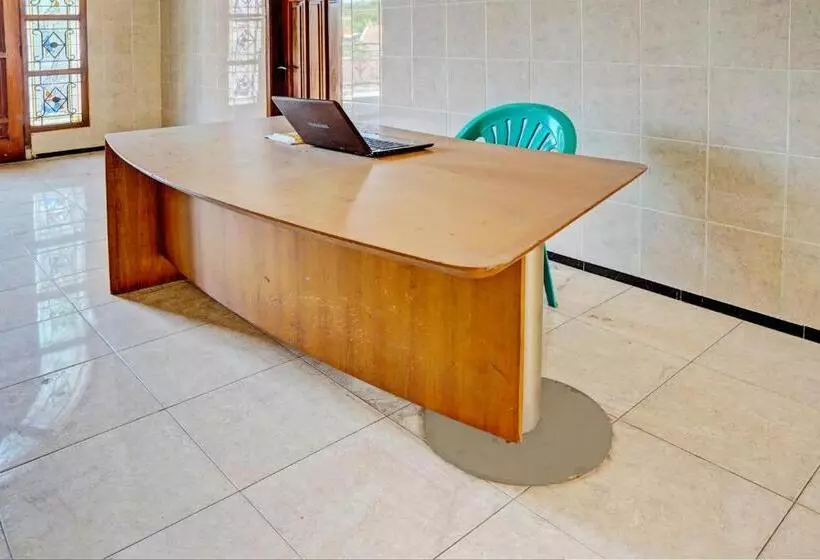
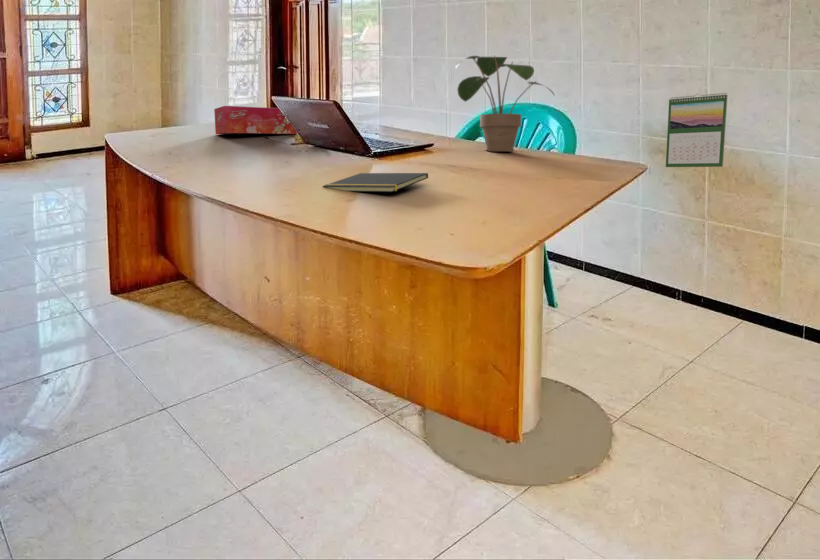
+ notepad (375, 182)
+ potted plant (500, 101)
+ calendar (695, 130)
+ tissue box (255, 121)
